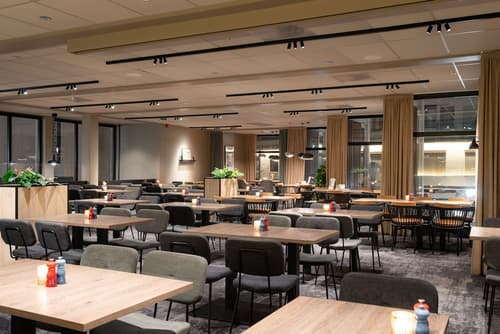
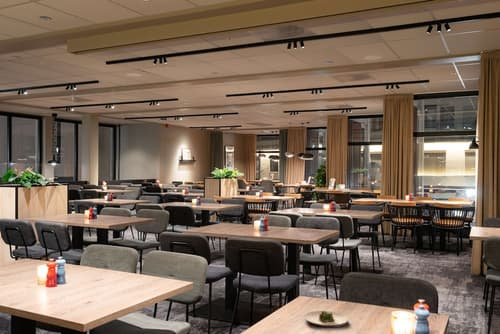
+ salad plate (326, 315)
